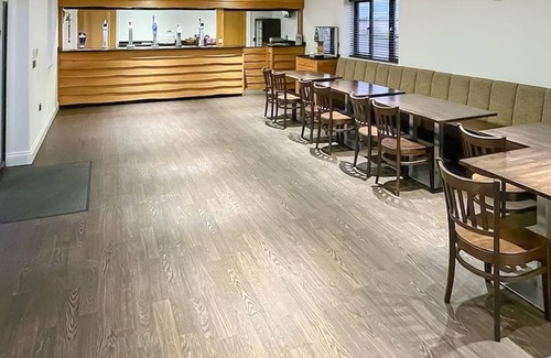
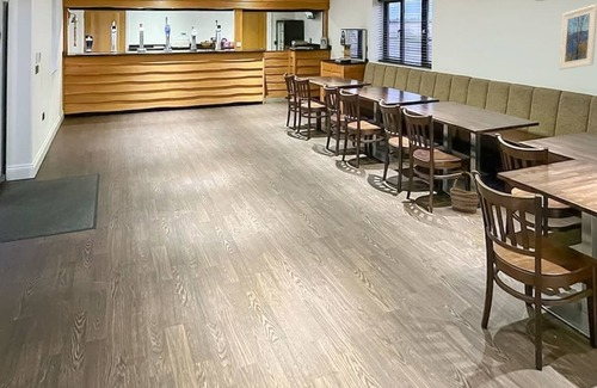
+ basket (464, 191)
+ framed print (577, 38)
